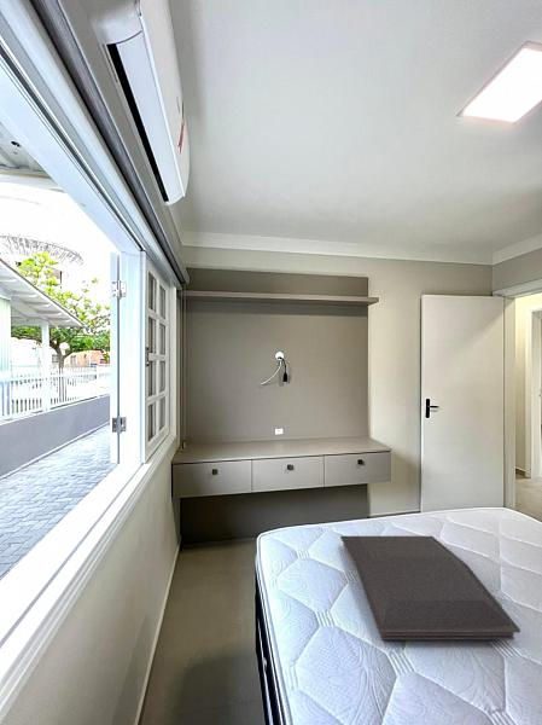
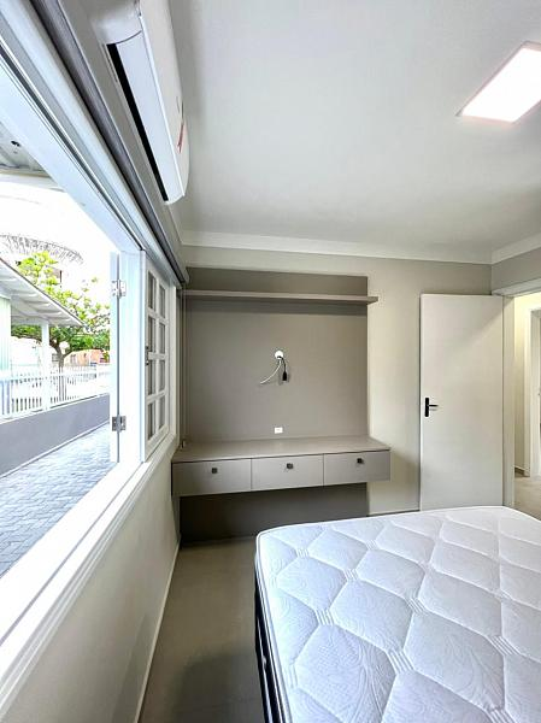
- serving tray (410, 570)
